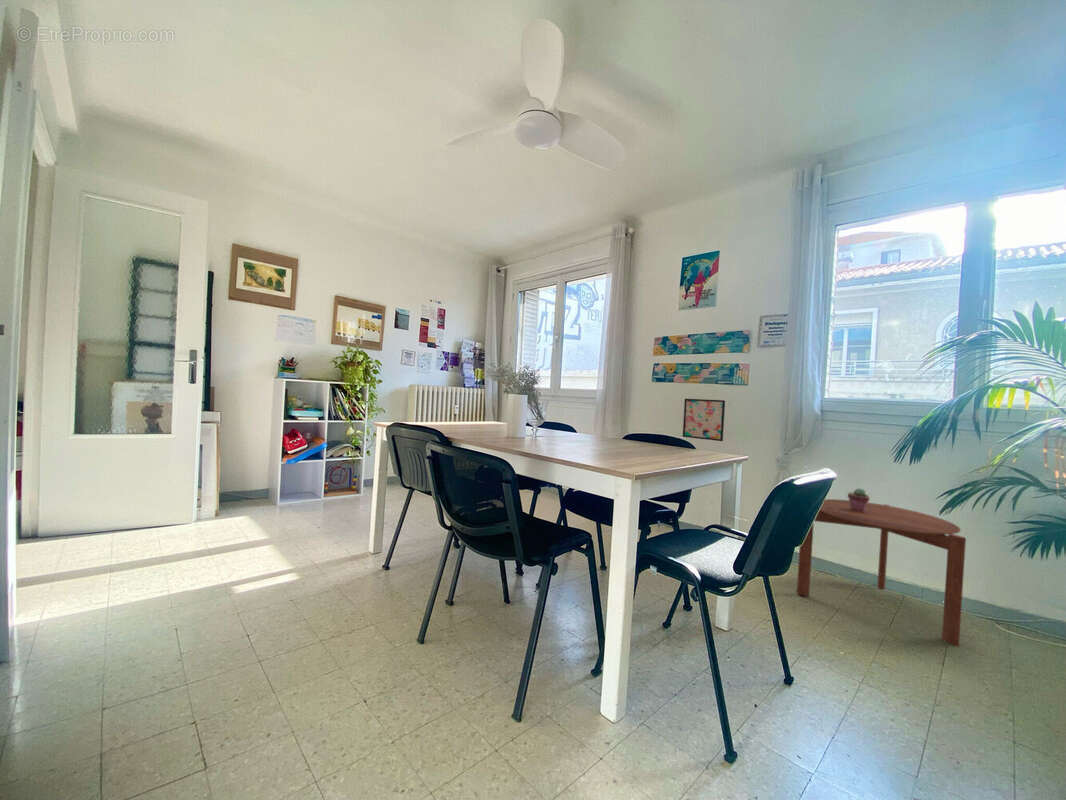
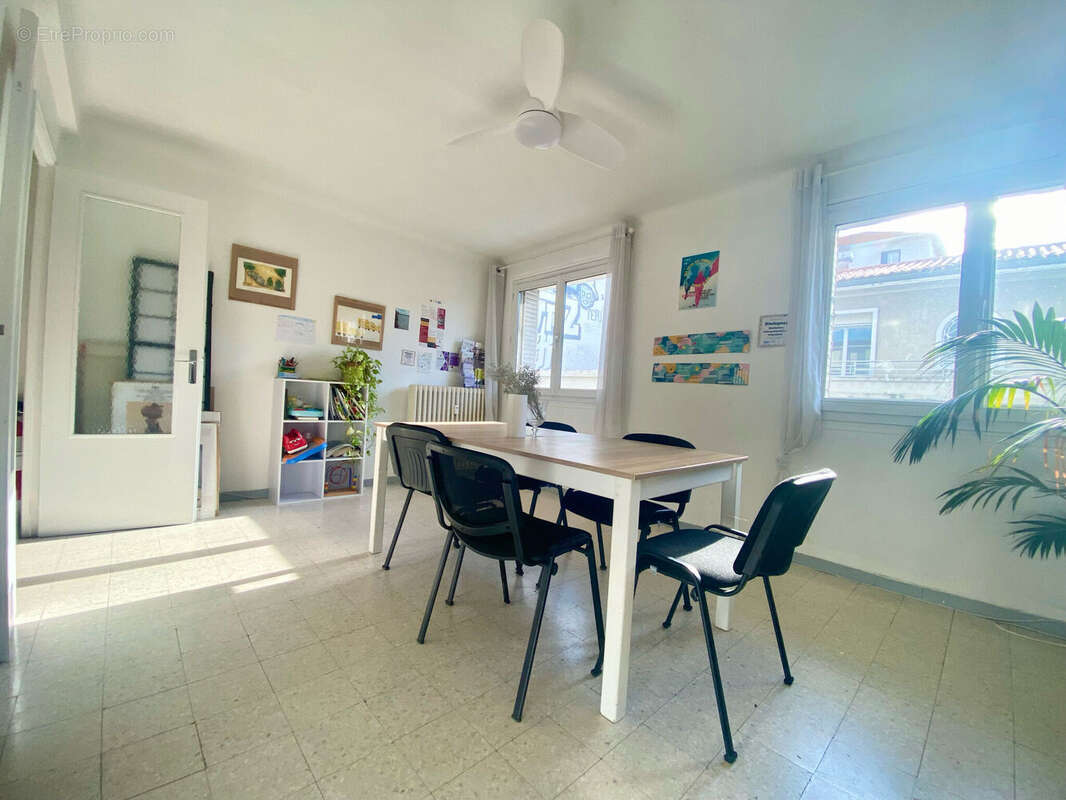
- potted succulent (858, 499)
- side table (879, 557)
- wall art (703, 419)
